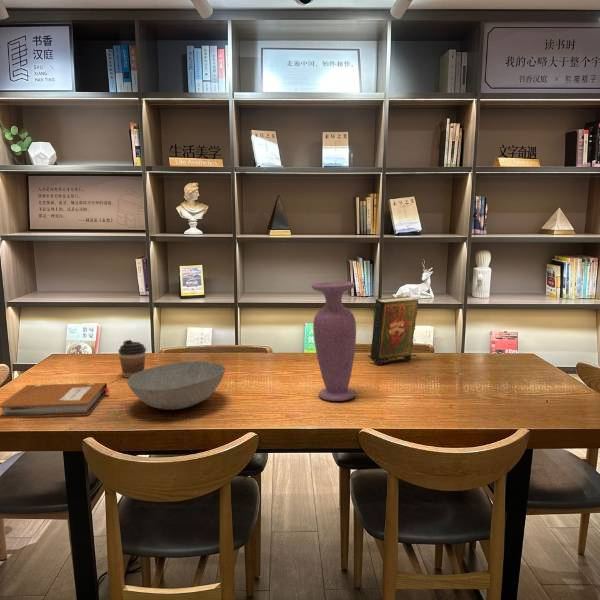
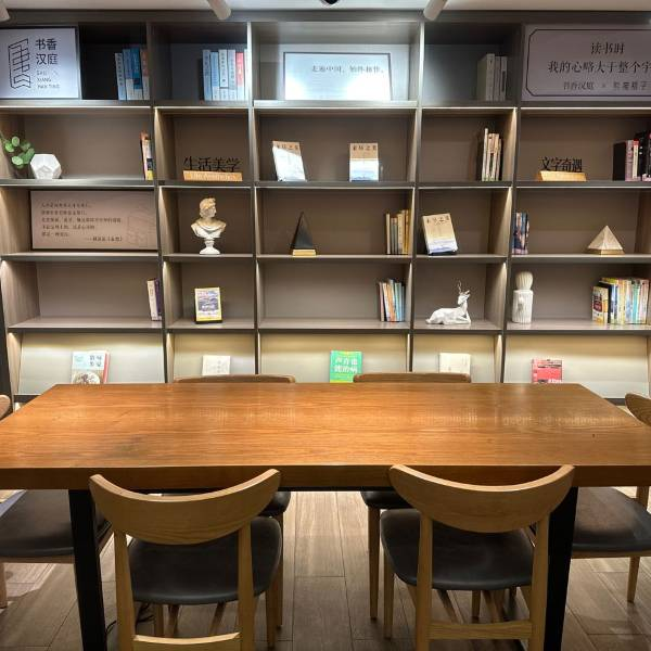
- notebook (59, 398)
- coffee cup (132, 358)
- vase (333, 340)
- book (393, 330)
- bowl (177, 387)
